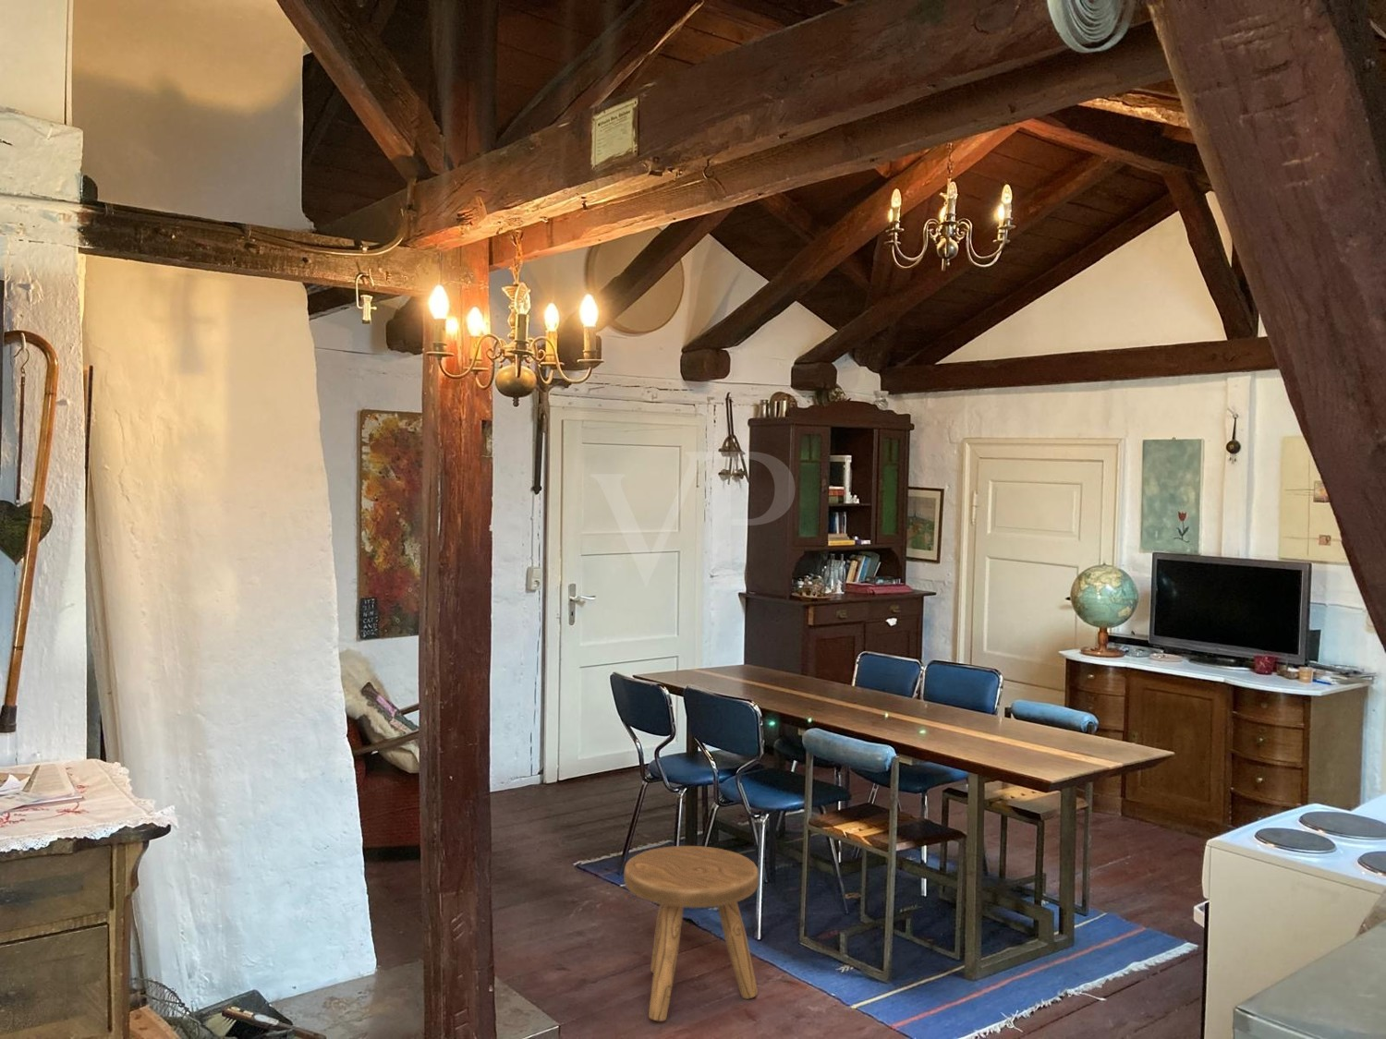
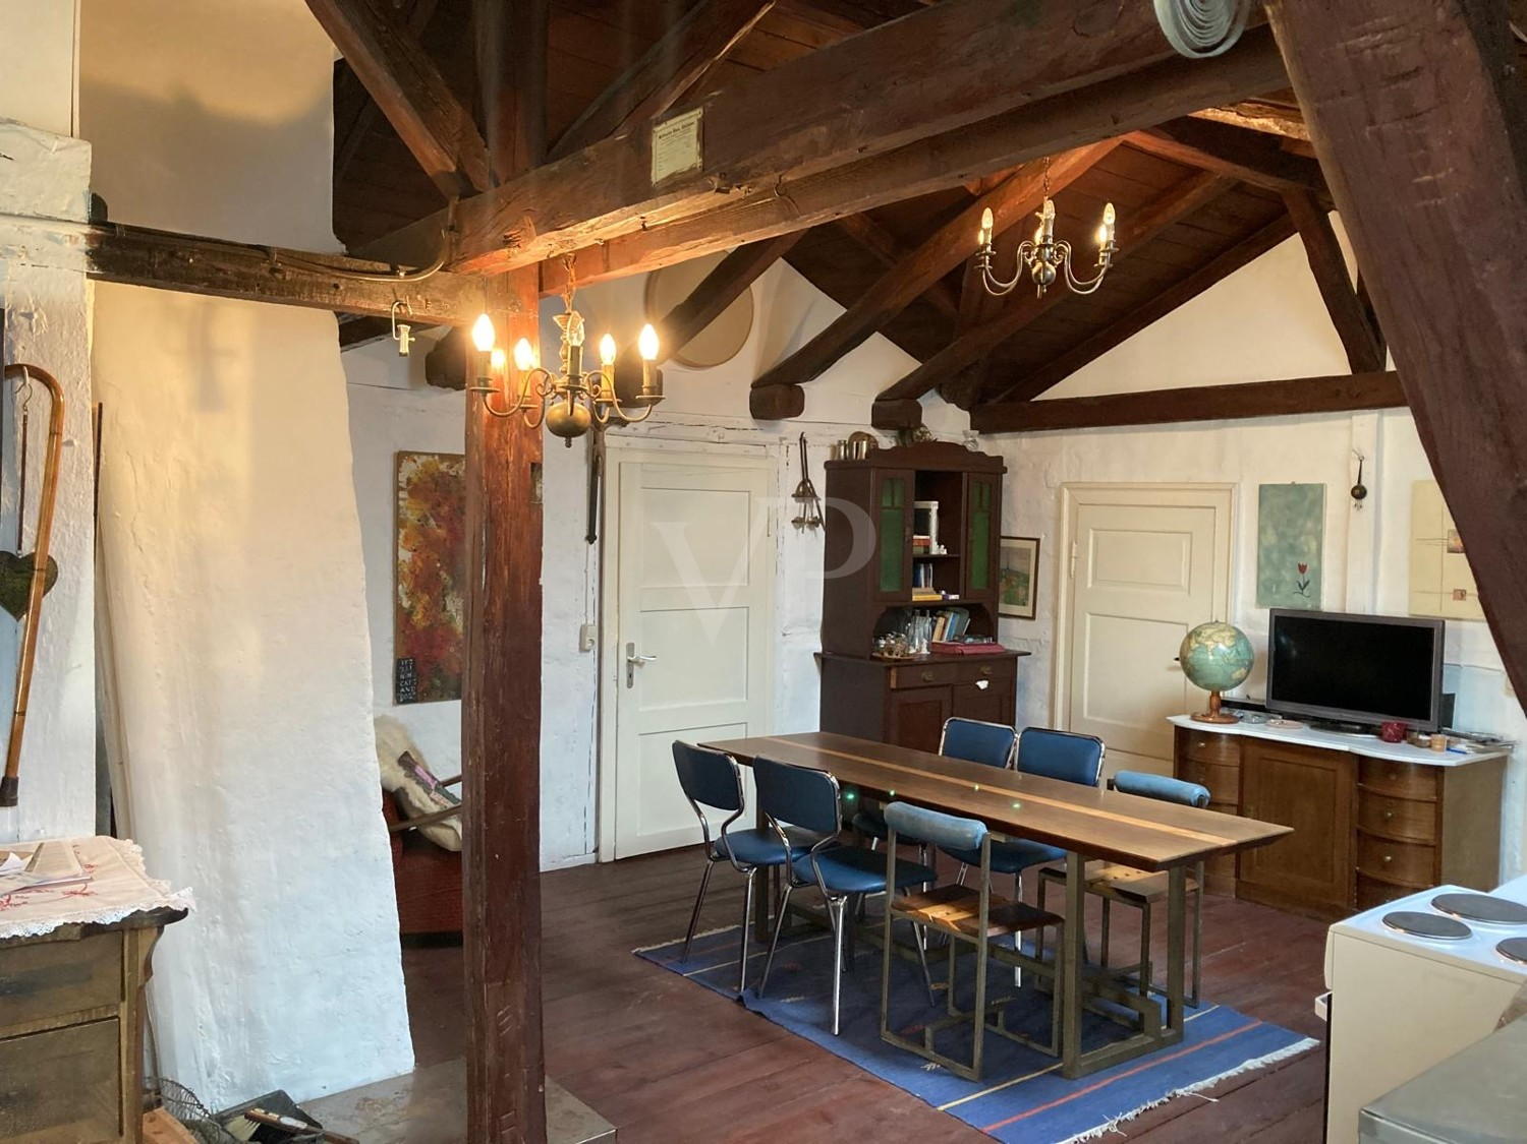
- stool (680, 931)
